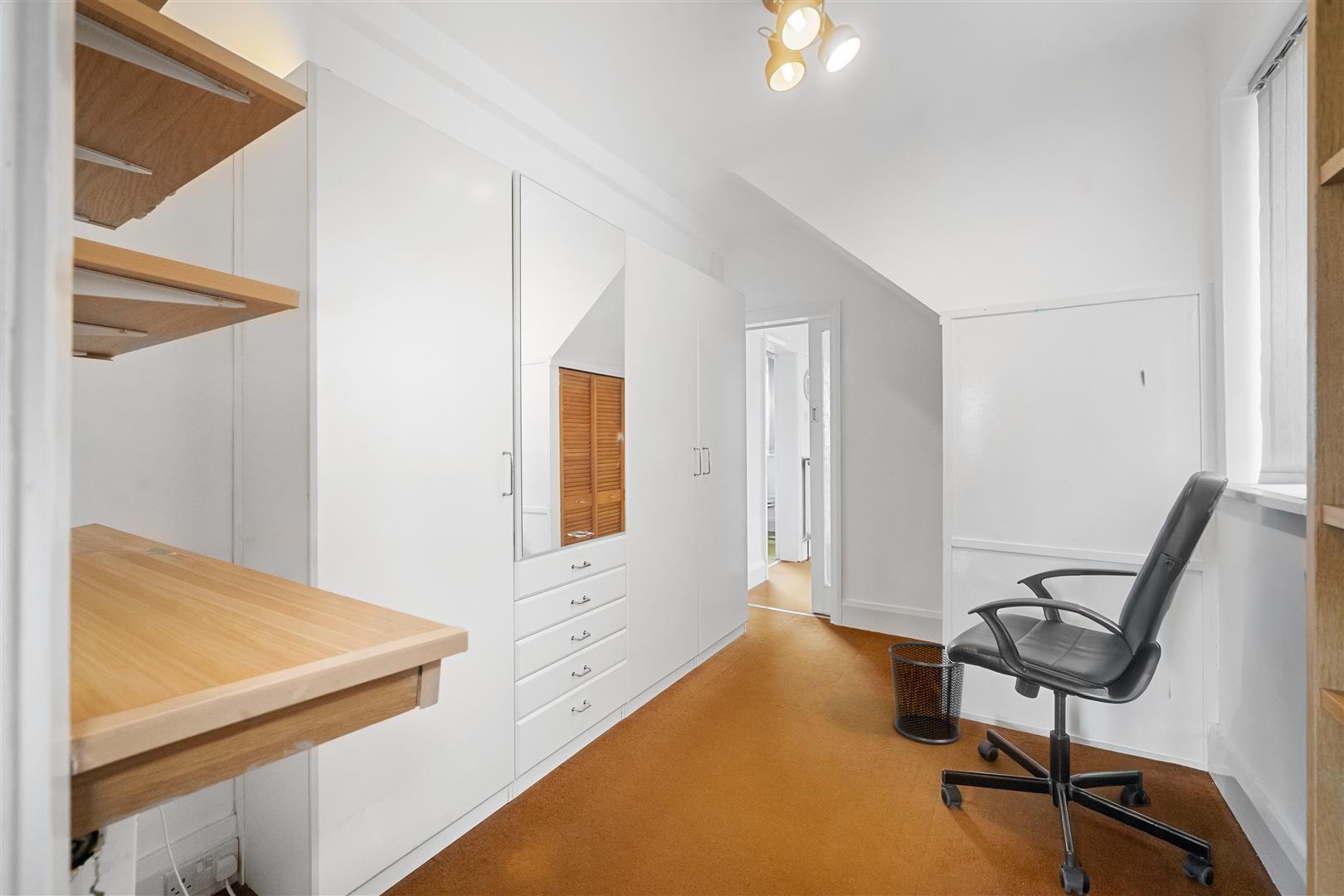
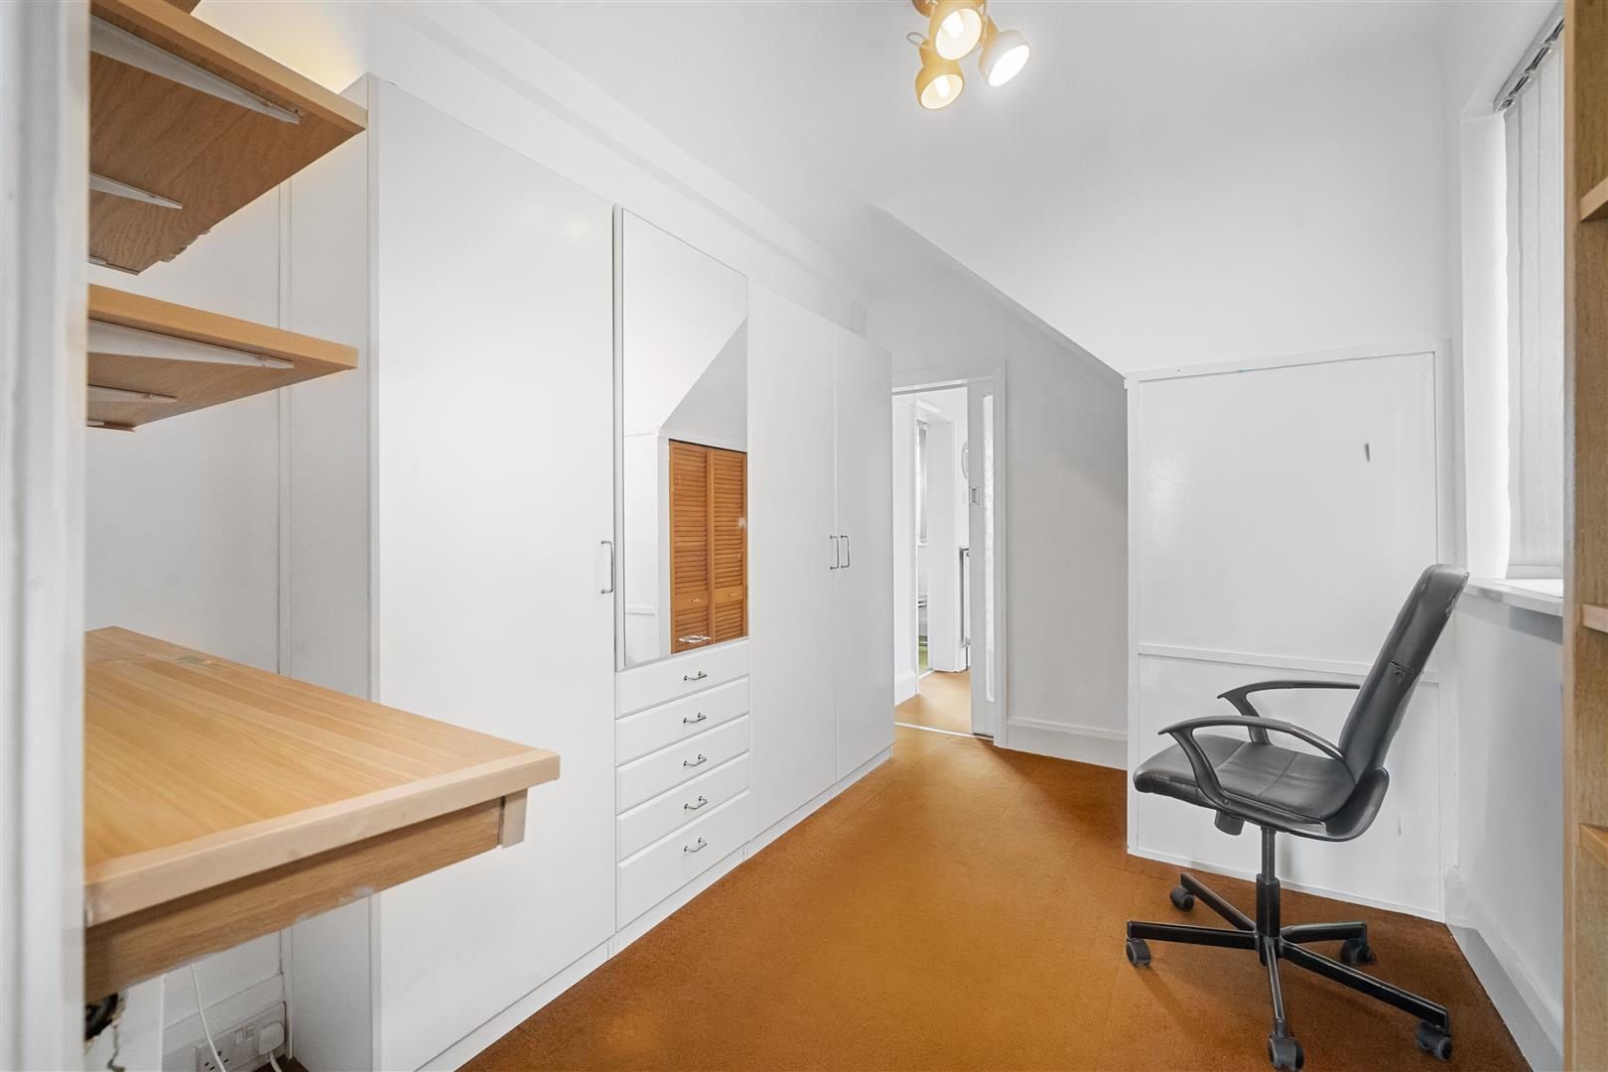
- waste bin (927, 690)
